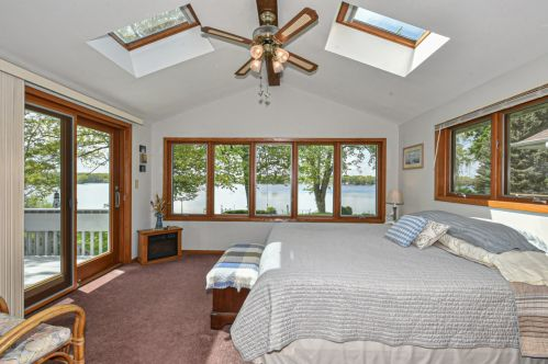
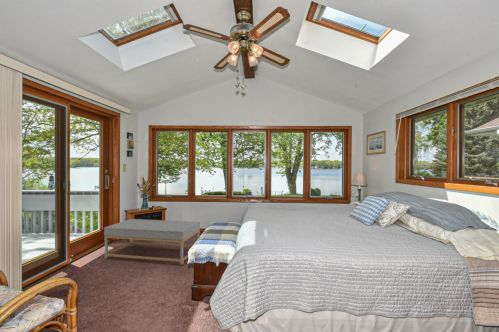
+ coffee table (154, 239)
